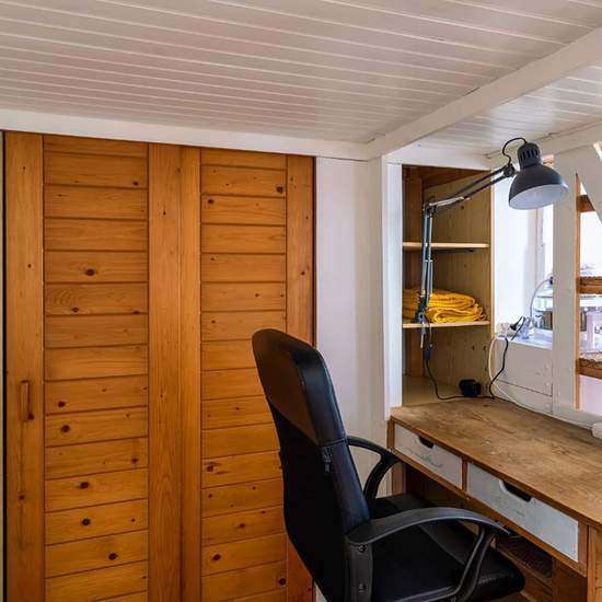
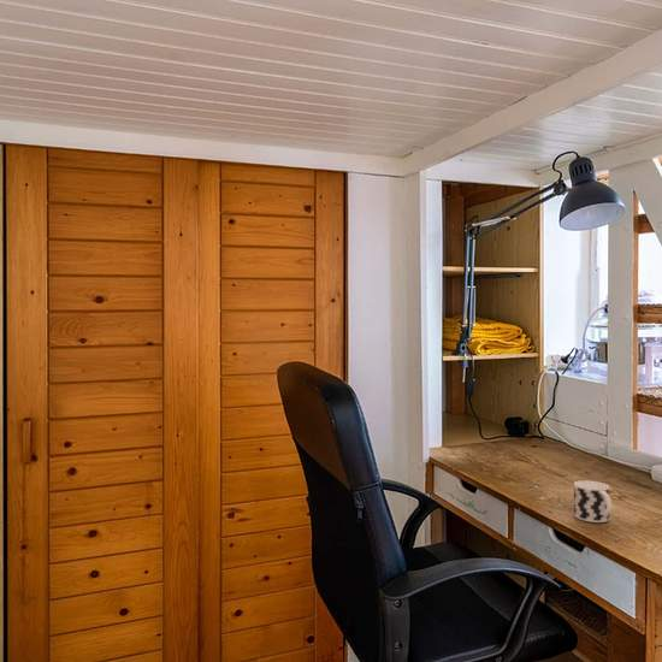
+ cup (595, 502)
